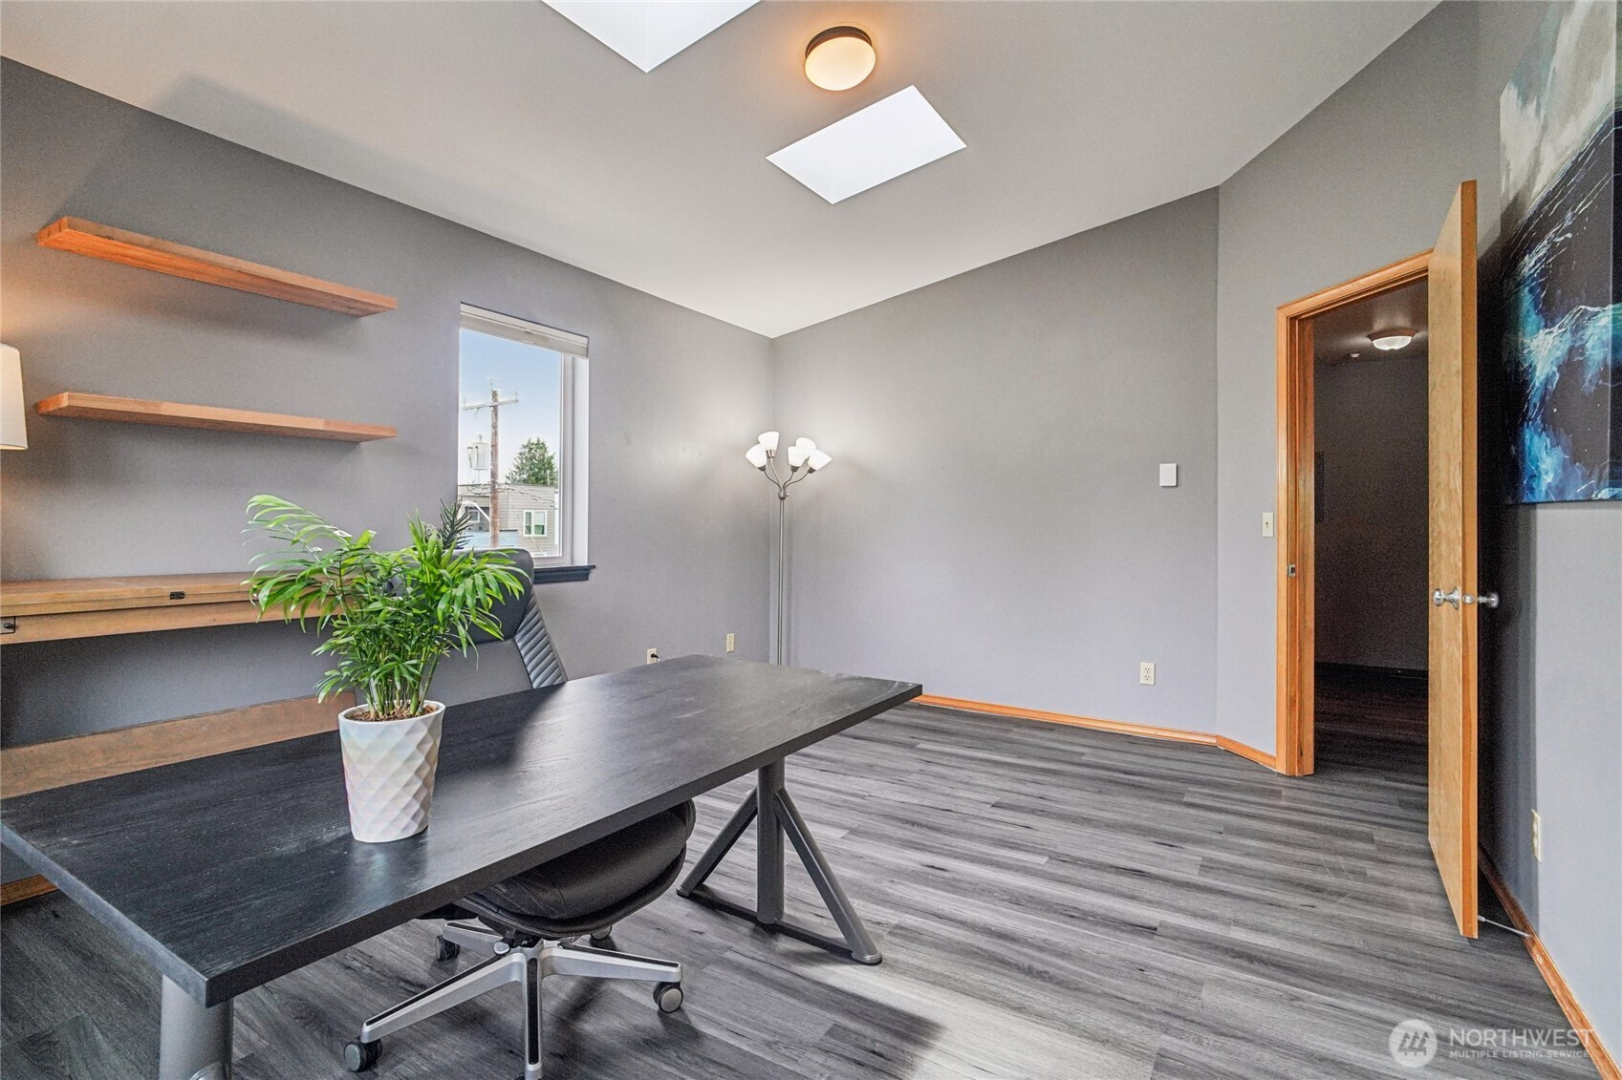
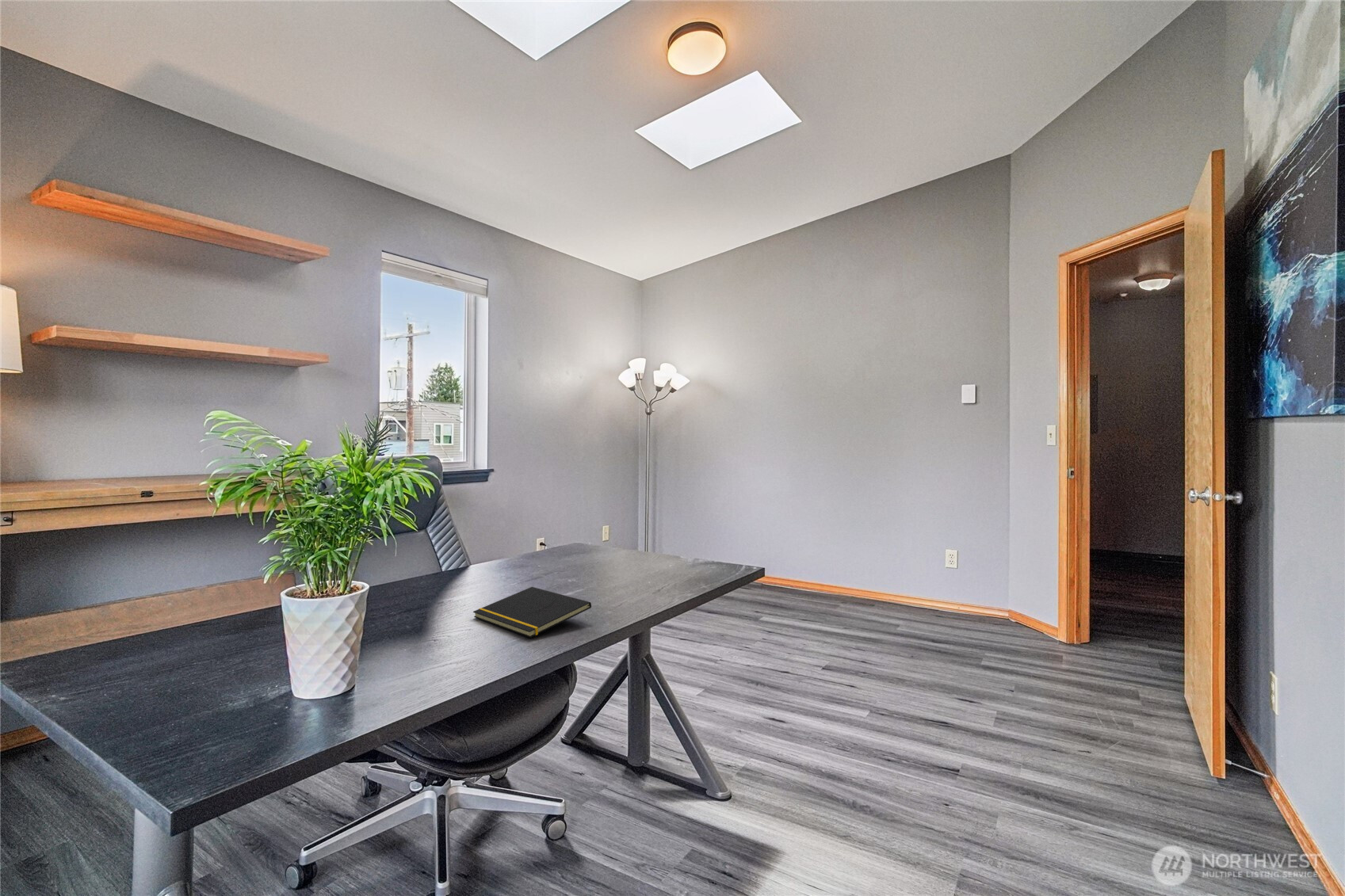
+ notepad (531, 609)
